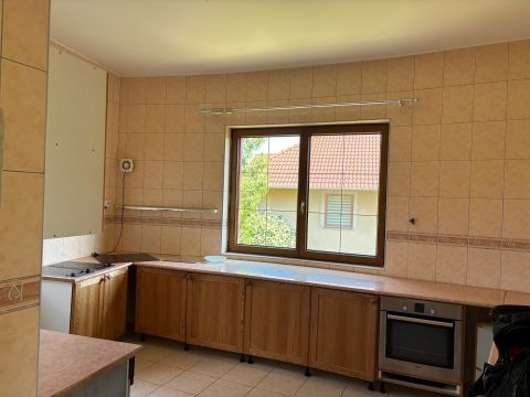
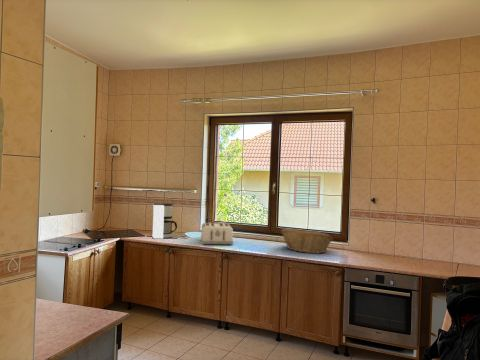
+ coffee maker (165, 220)
+ toaster (216, 233)
+ fruit basket (305, 239)
